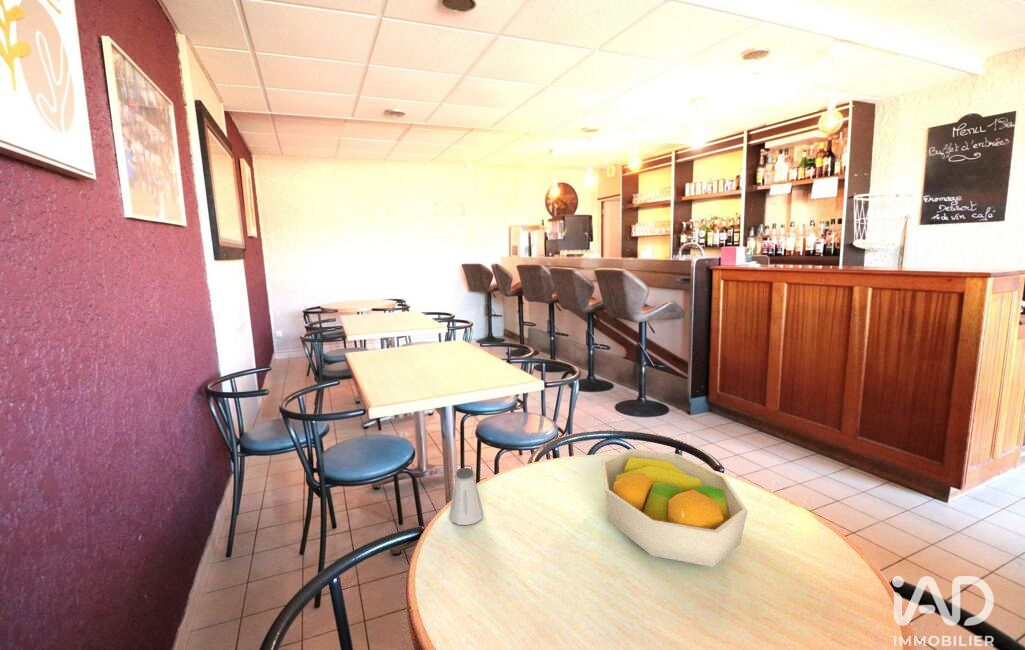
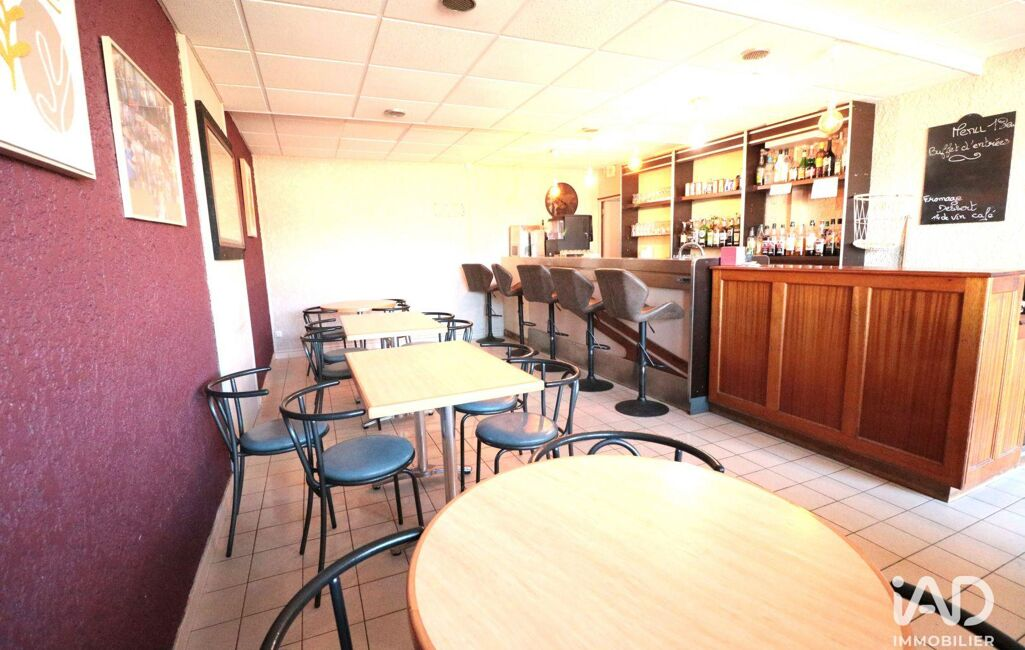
- saltshaker (465, 493)
- fruit bowl (666, 494)
